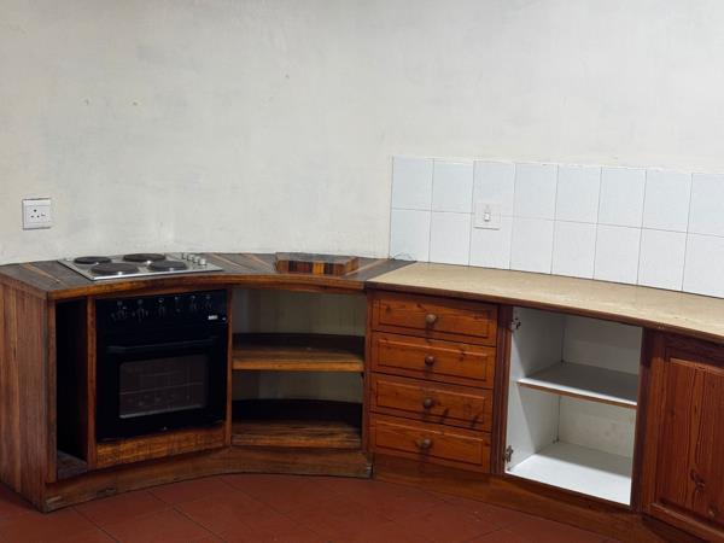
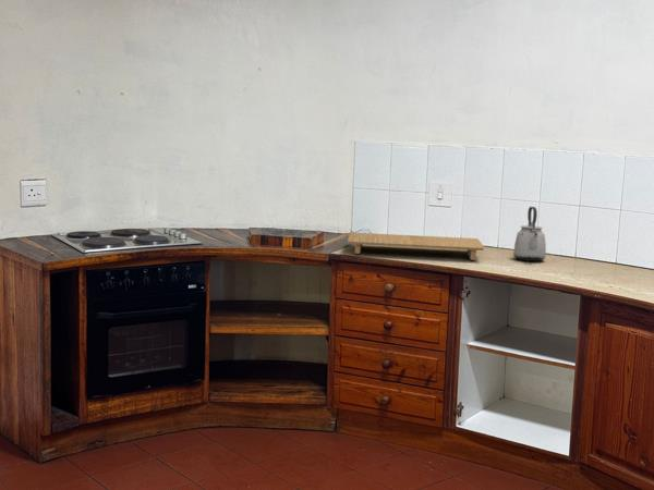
+ kettle (532, 234)
+ cutting board (413, 245)
